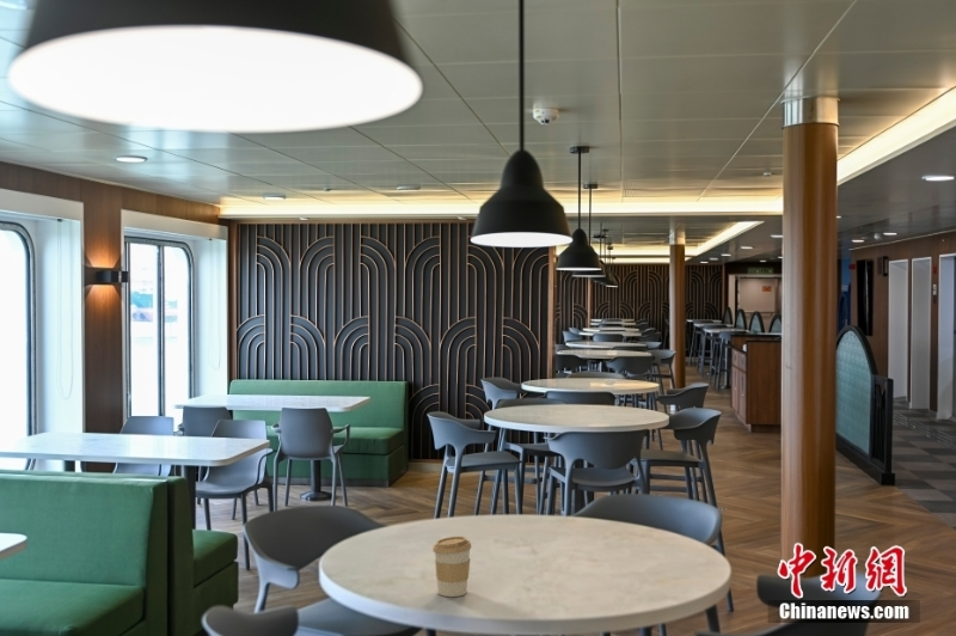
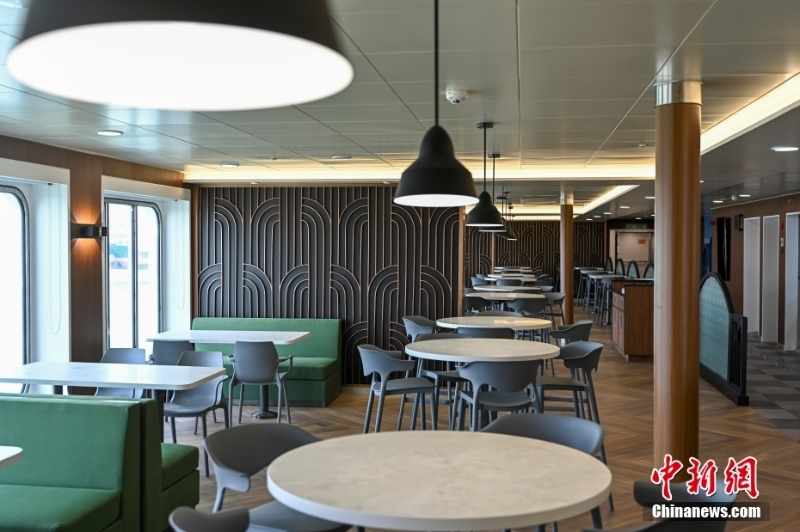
- coffee cup (452, 564)
